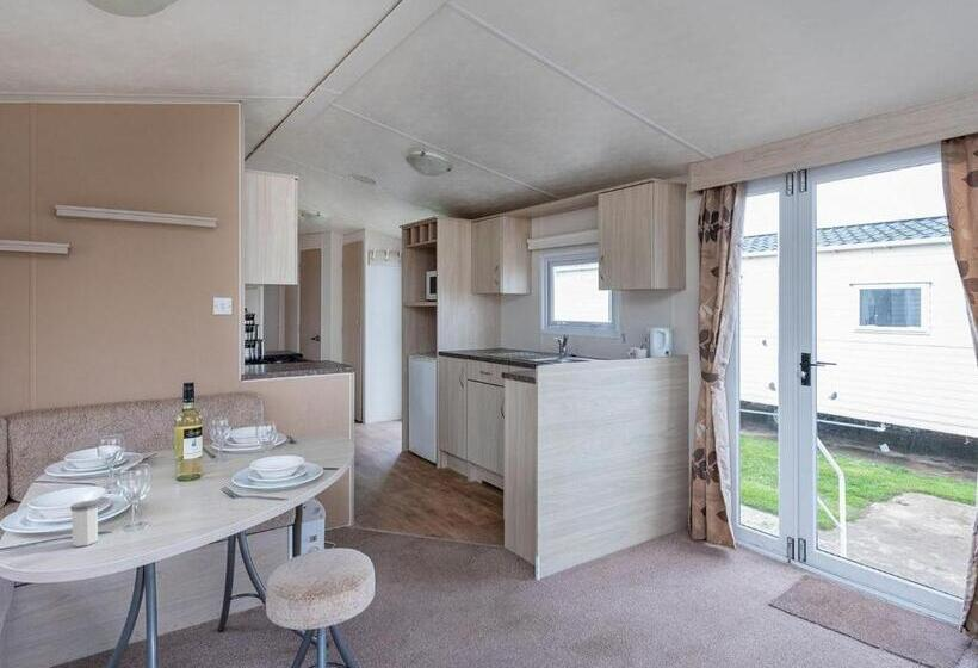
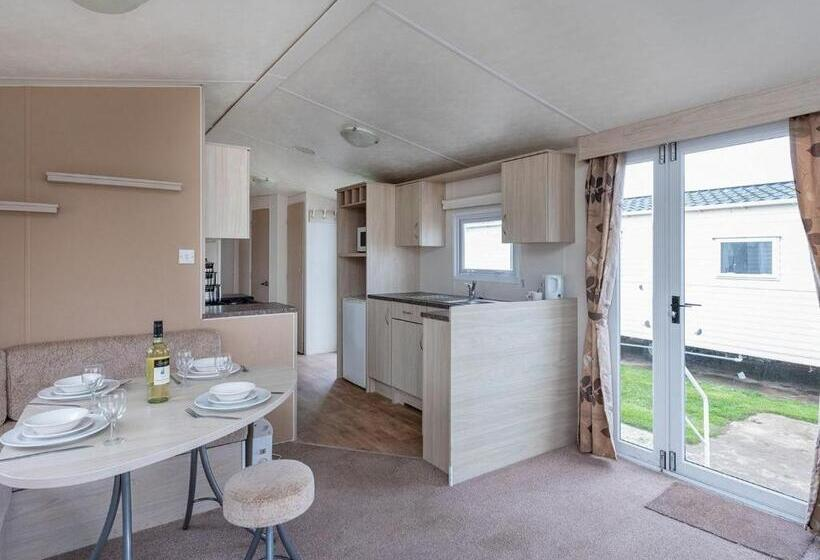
- salt shaker (85, 522)
